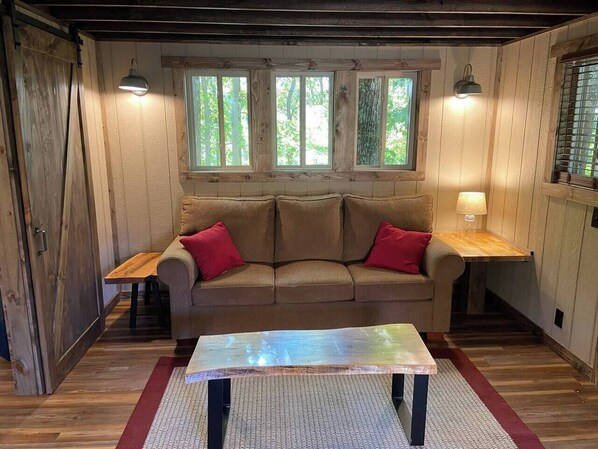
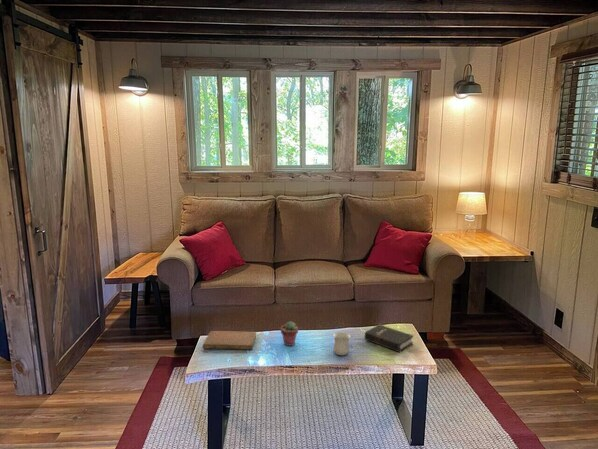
+ mug (340, 342)
+ potted succulent (289, 332)
+ hardback book (388, 337)
+ notebook (230, 340)
